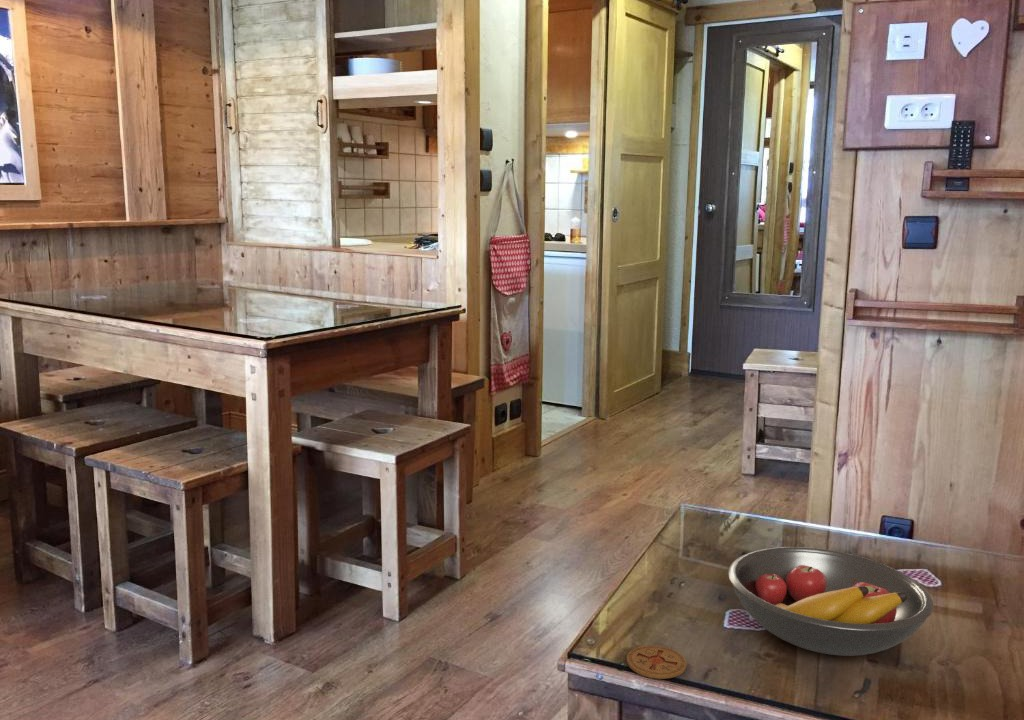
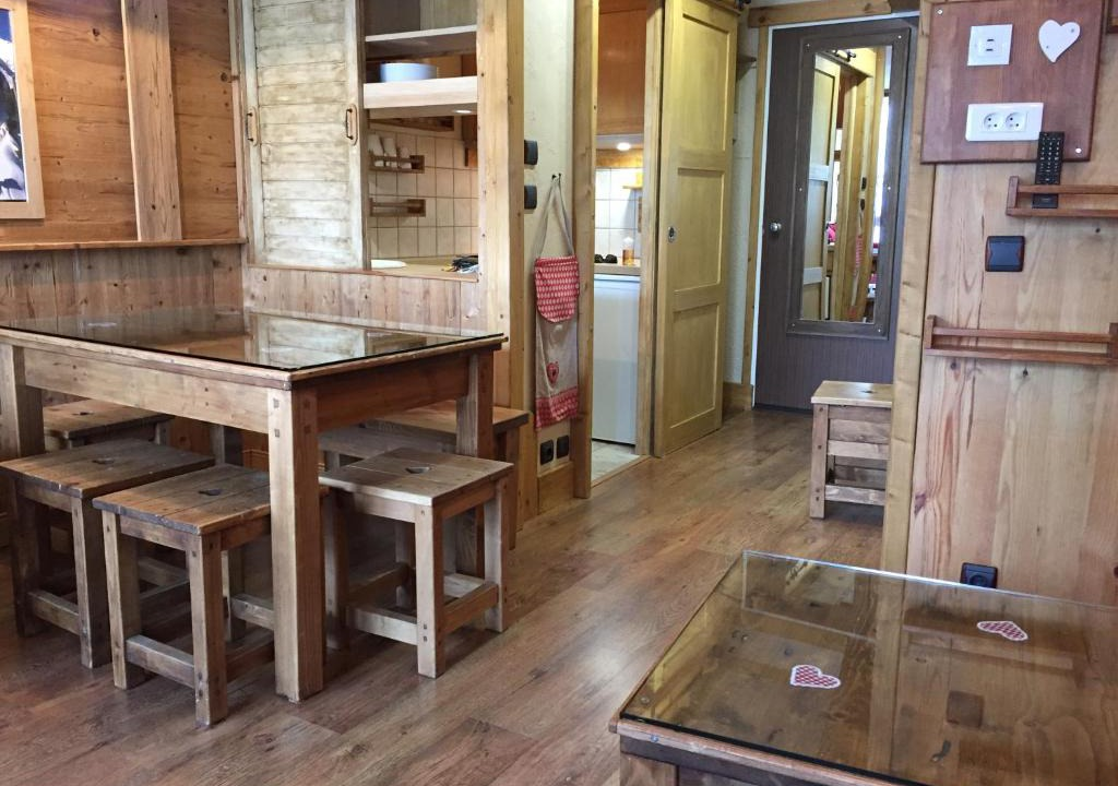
- coaster (656, 661)
- fruit bowl (825, 601)
